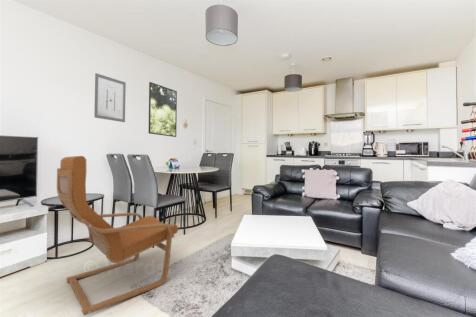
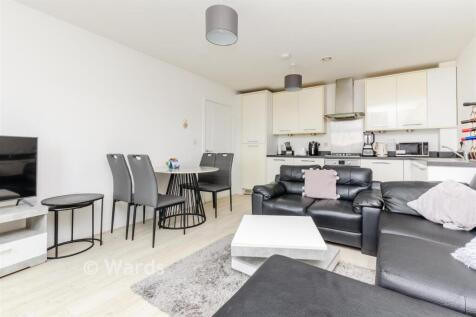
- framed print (163, 111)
- wall art (110, 98)
- armchair (119, 215)
